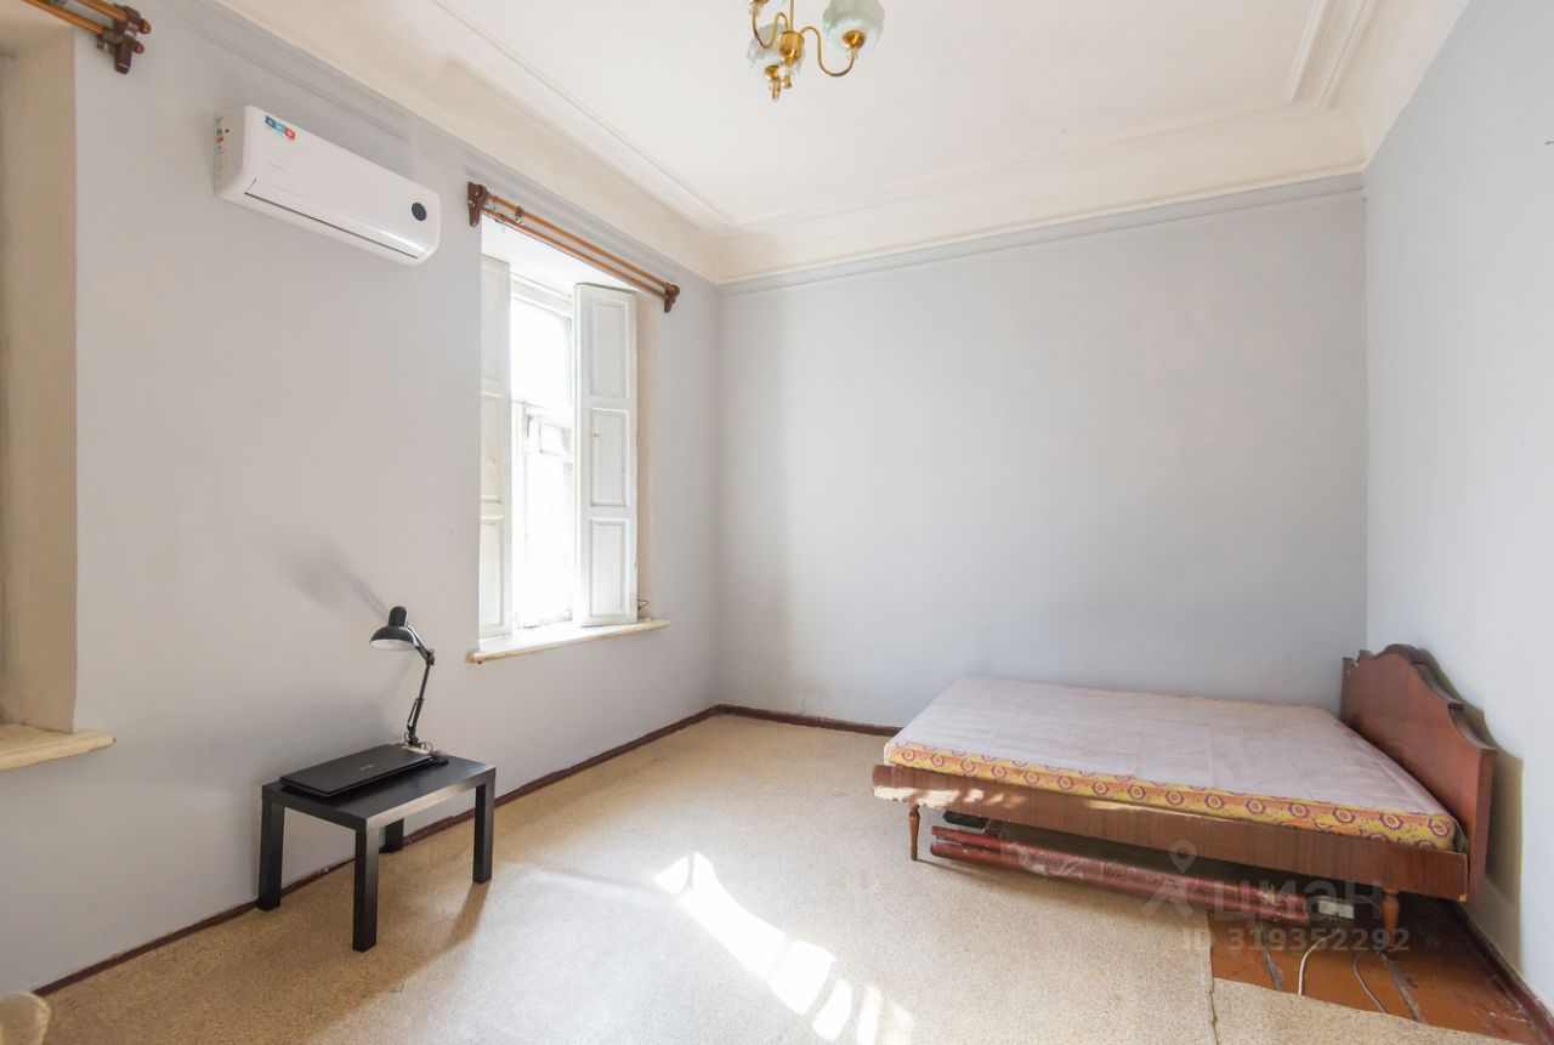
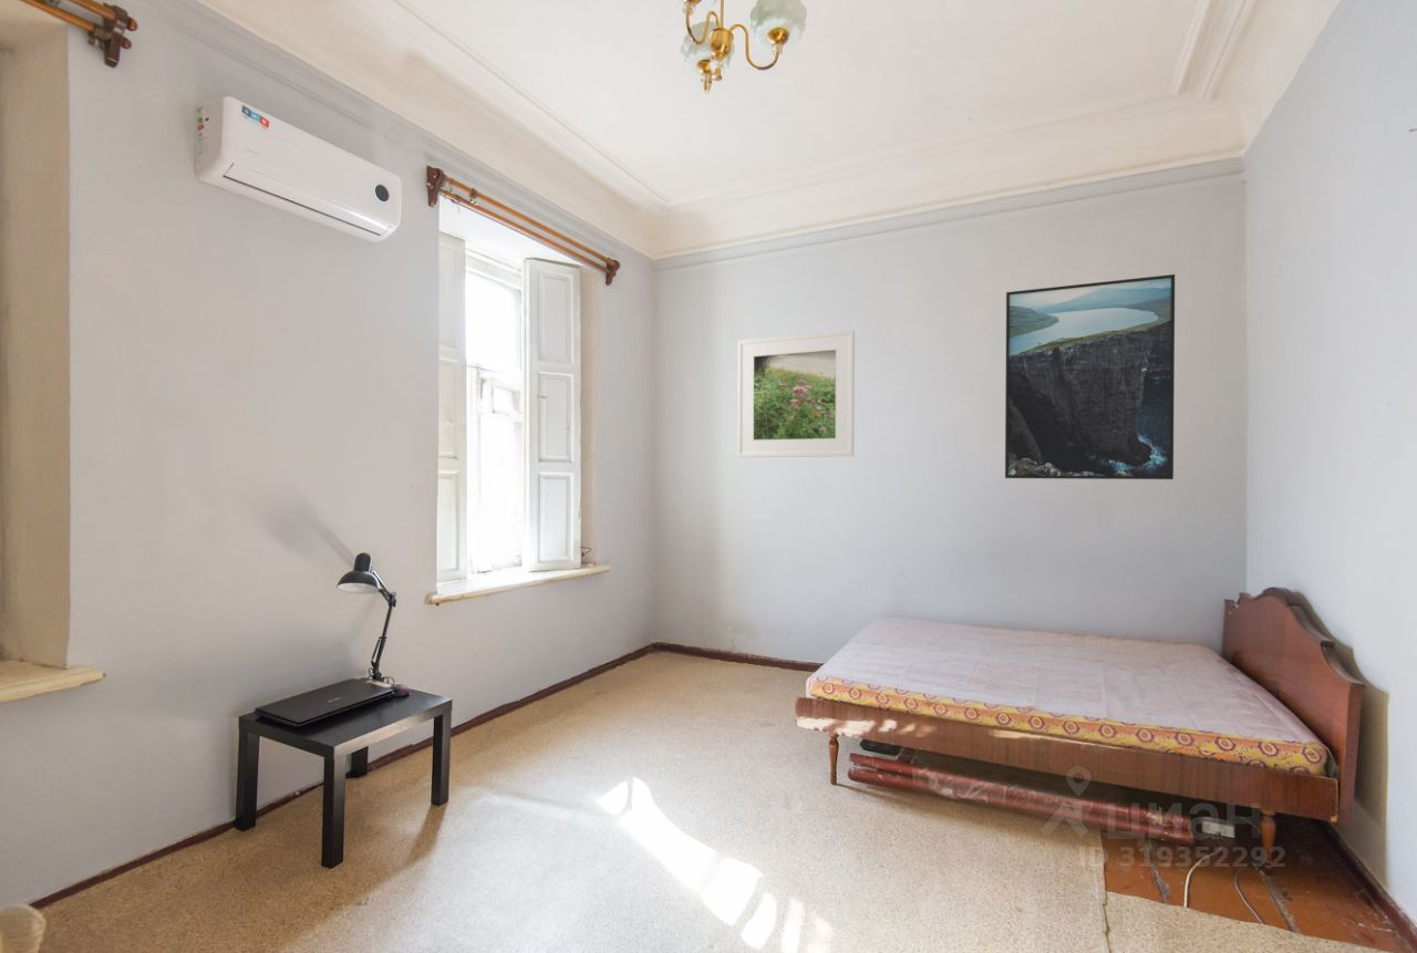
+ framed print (794, 396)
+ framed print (1085, 381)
